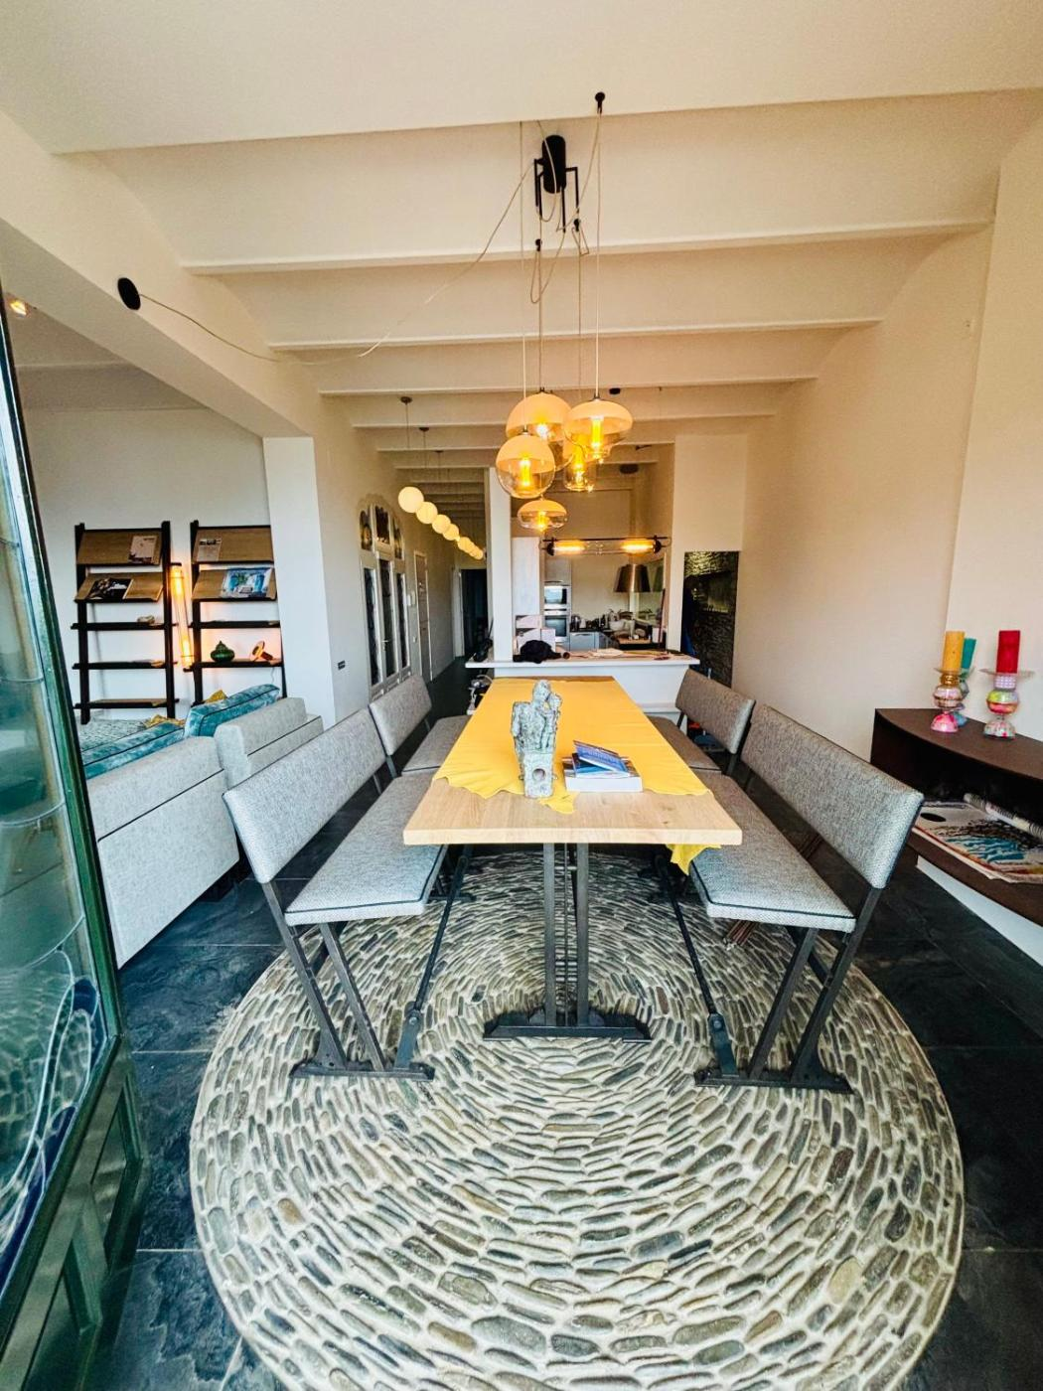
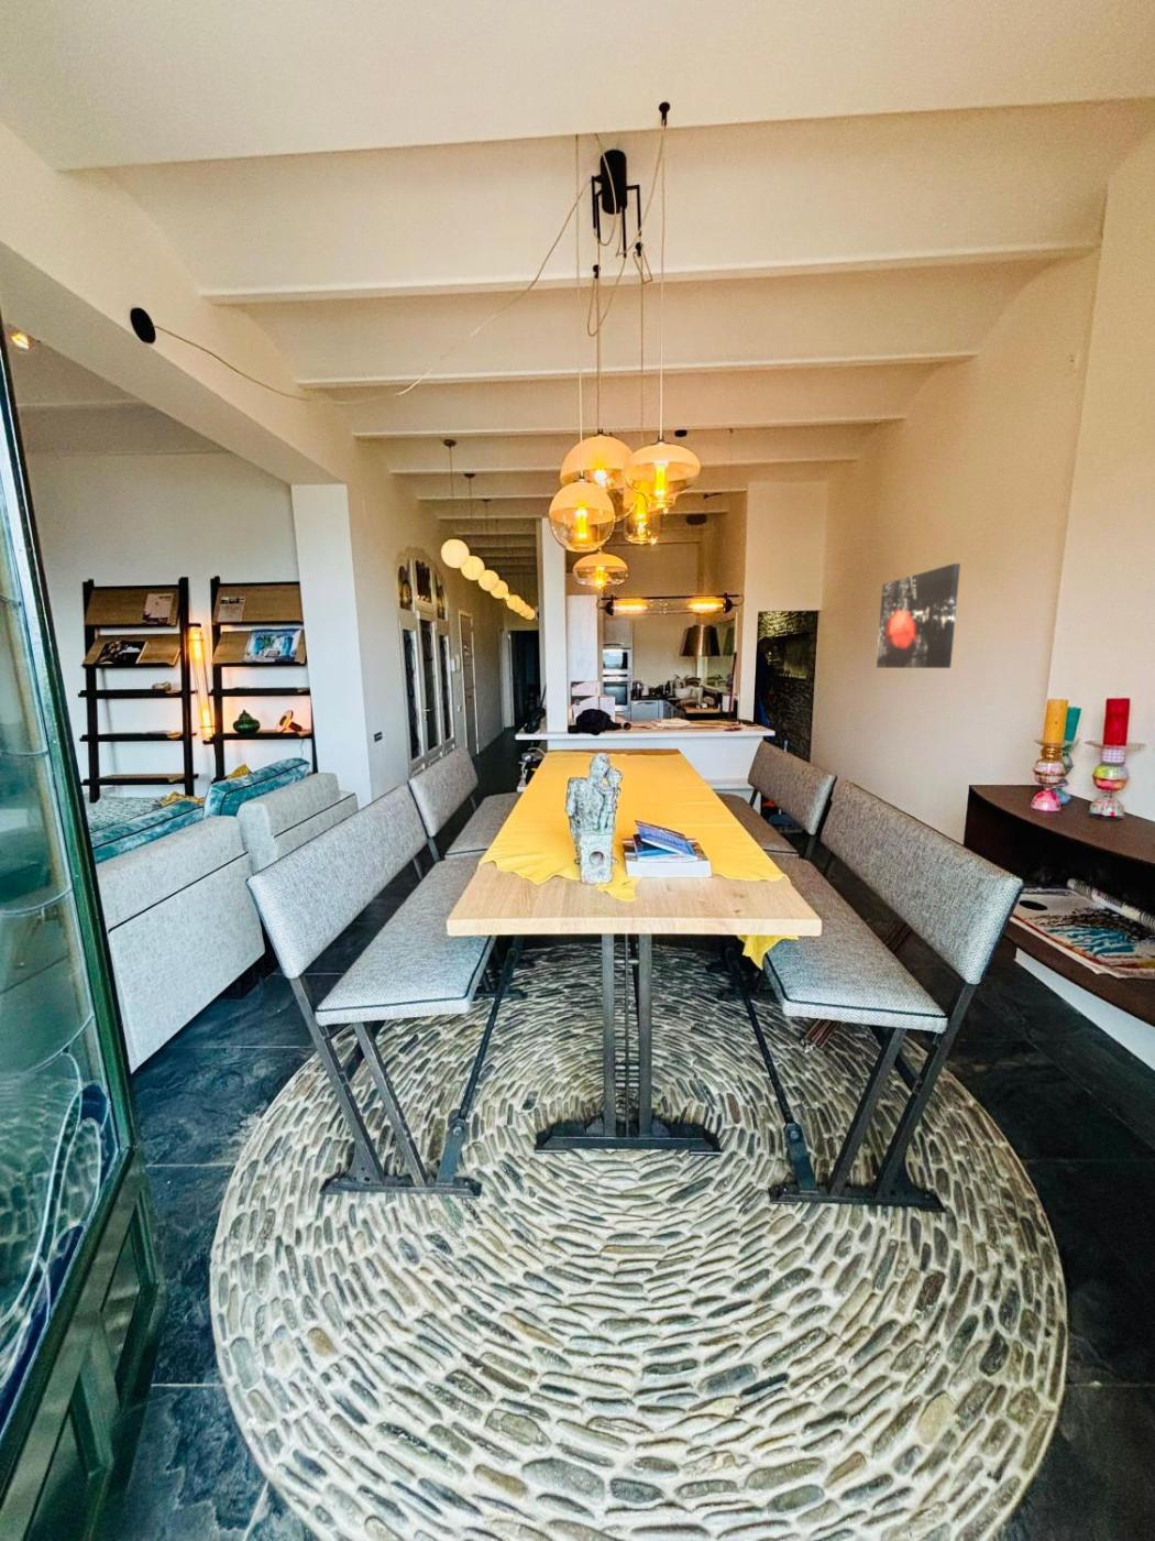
+ wall art (914, 622)
